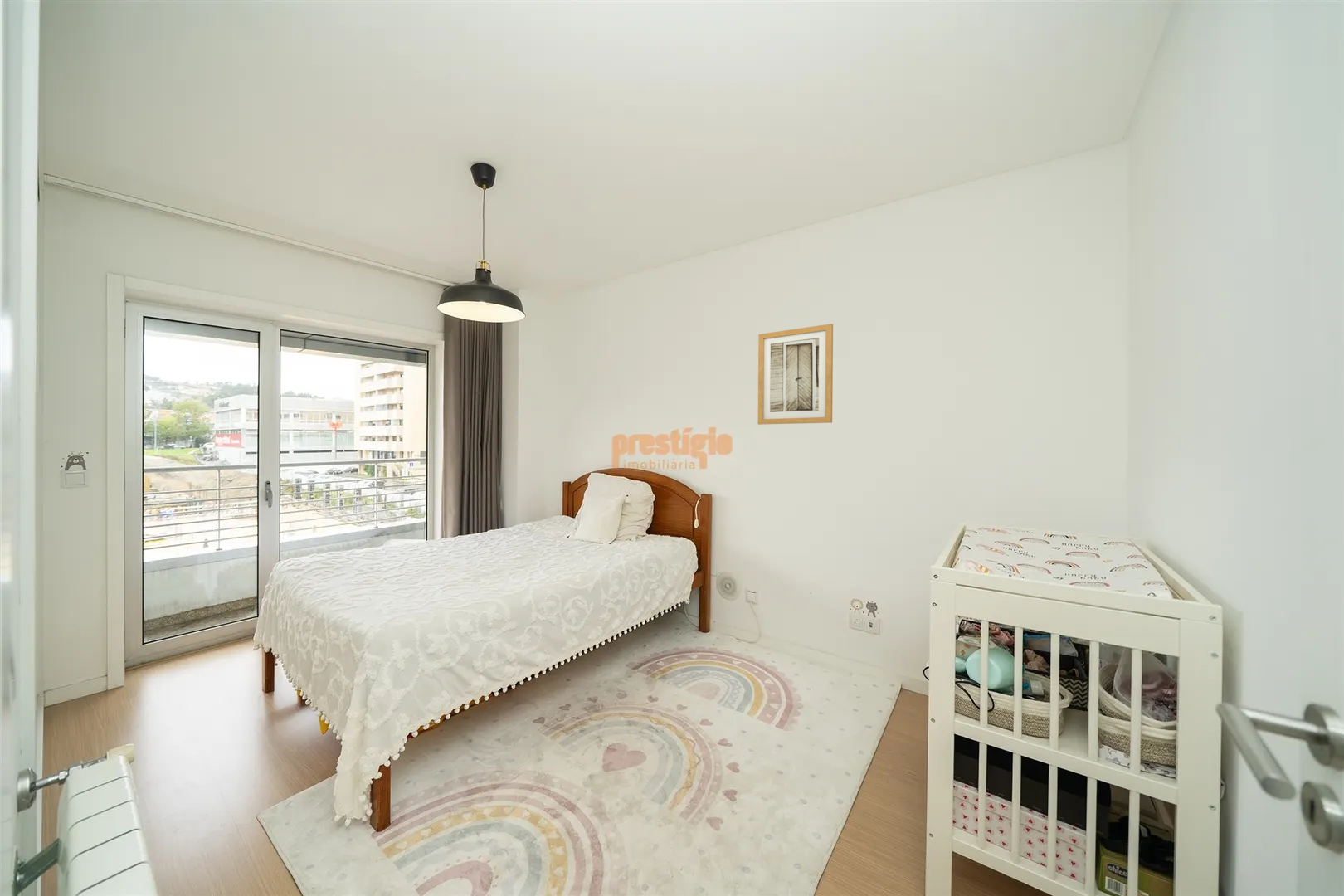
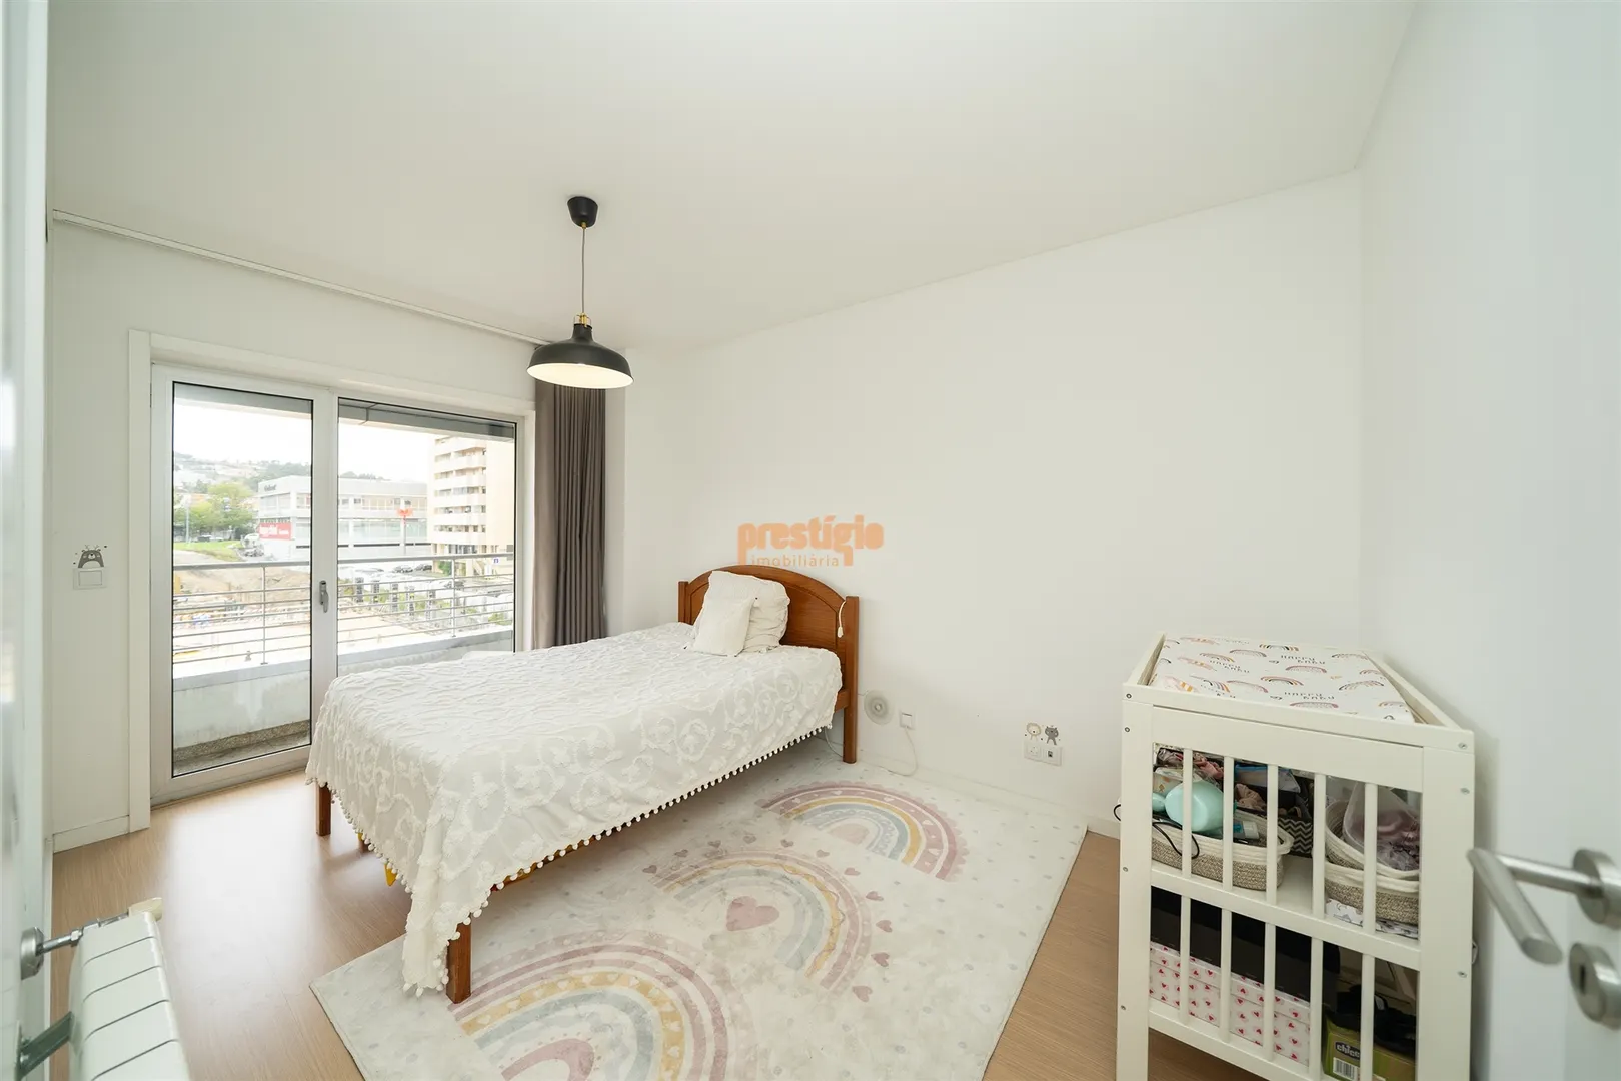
- wall art (793, 376)
